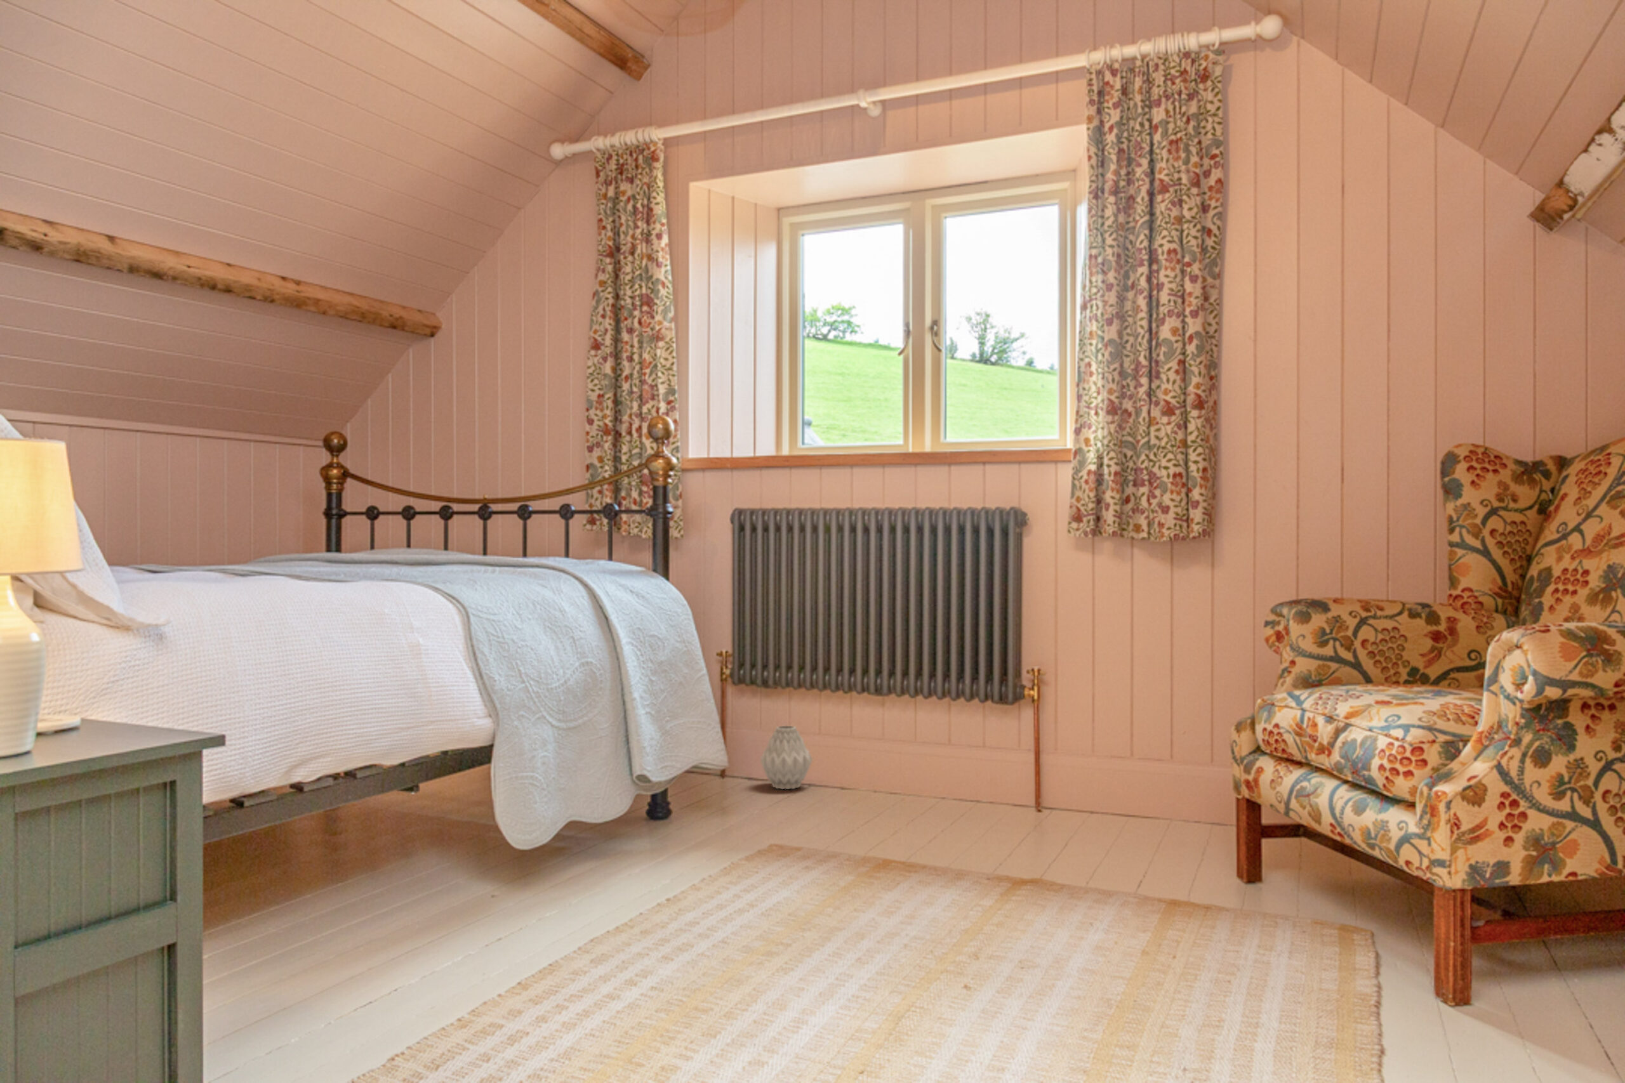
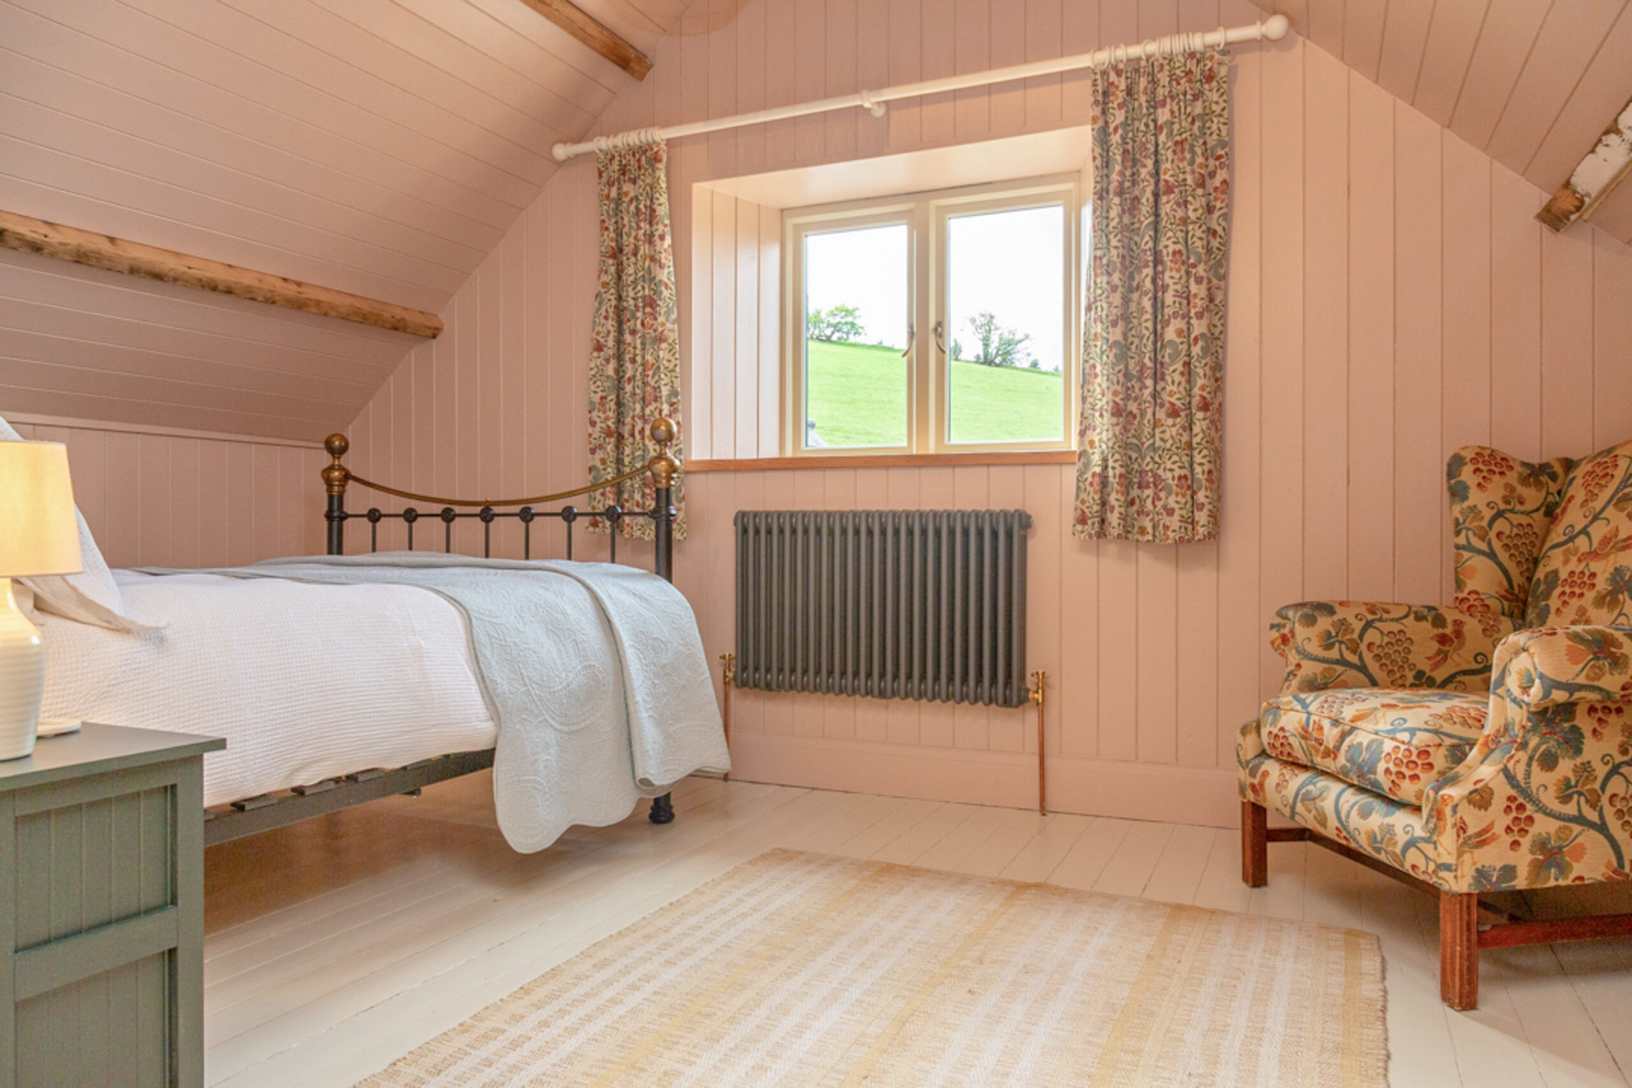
- vase (786, 757)
